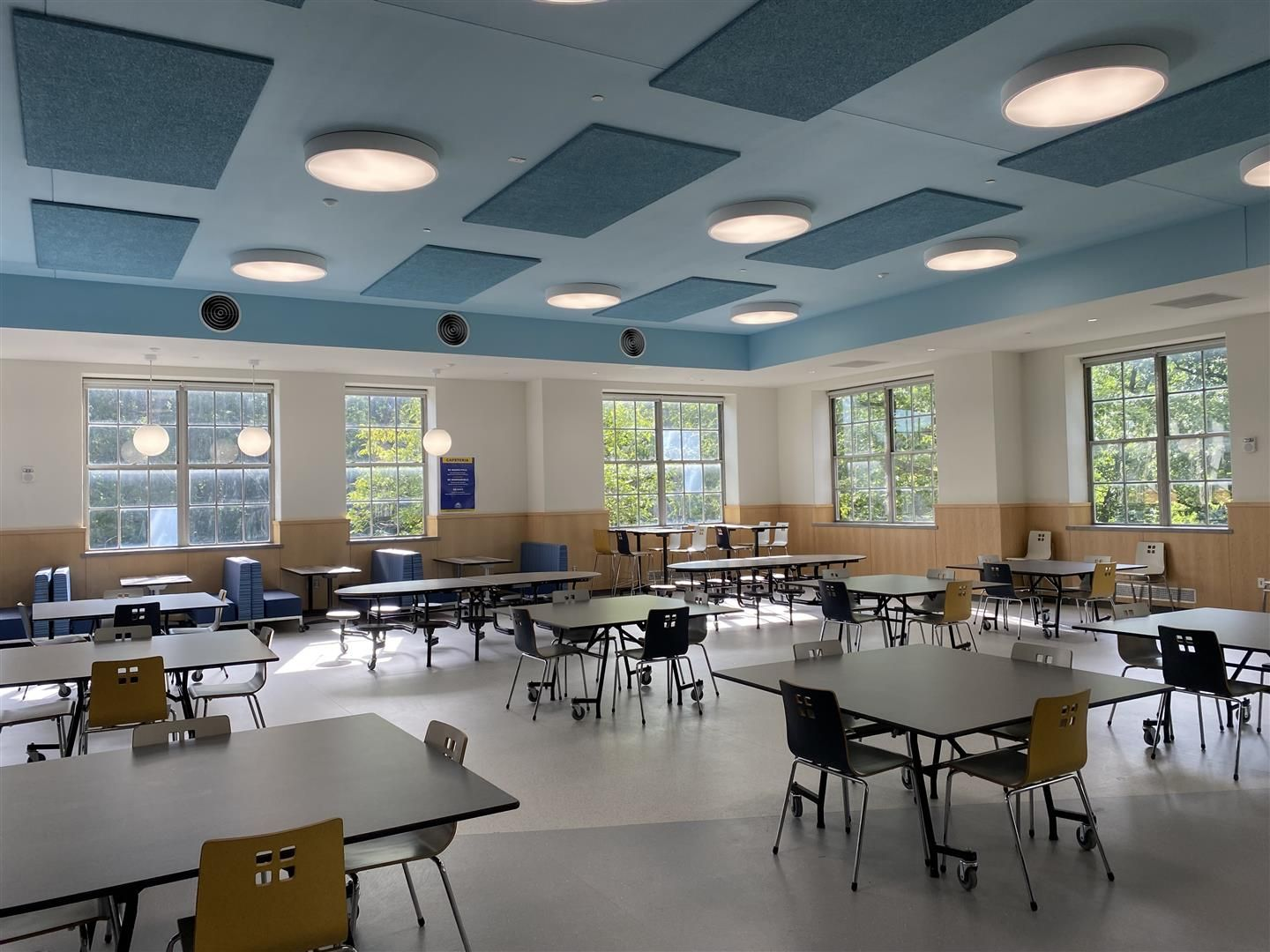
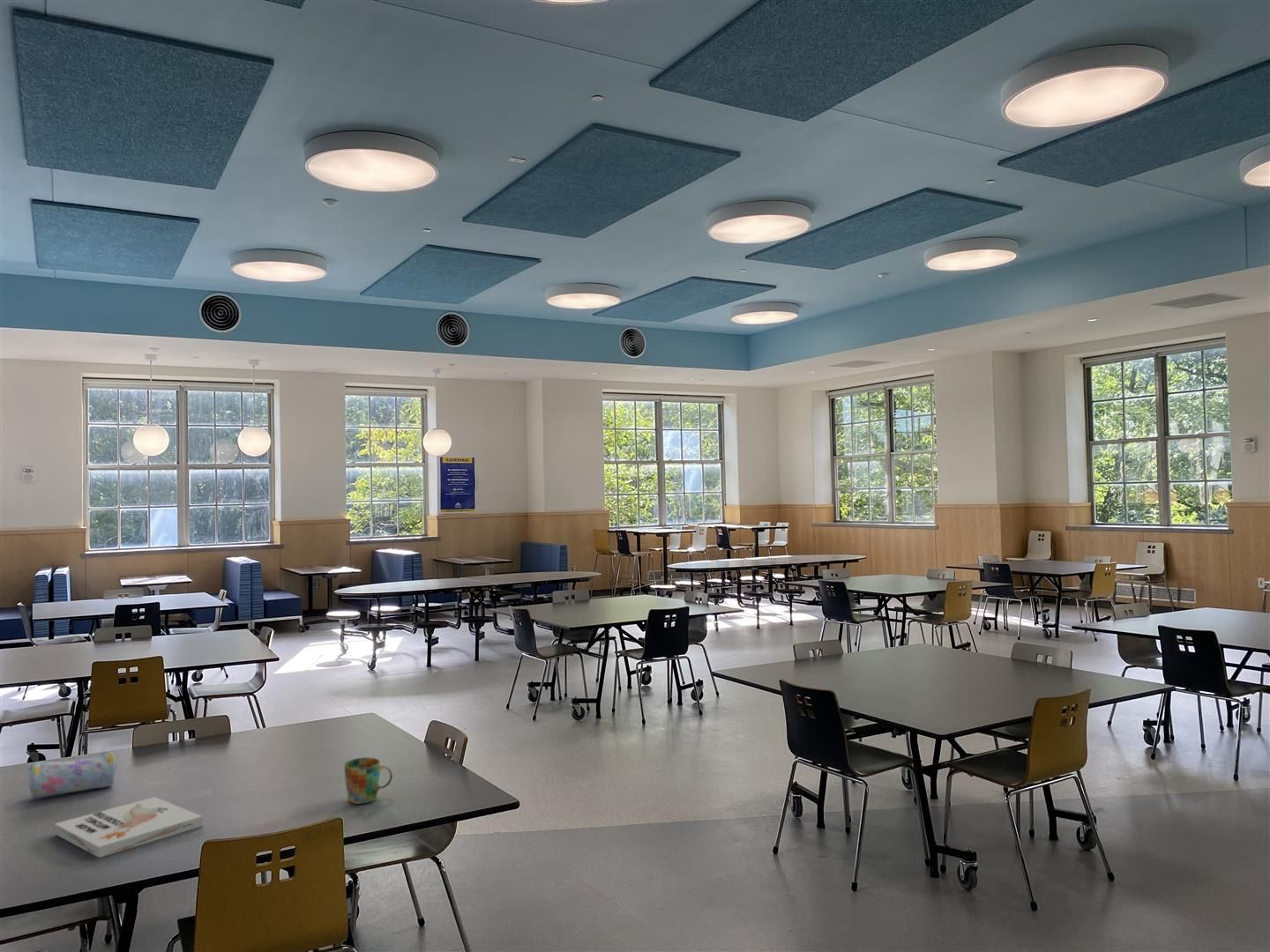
+ pencil case (73, 774)
+ book (129, 824)
+ mug (369, 780)
